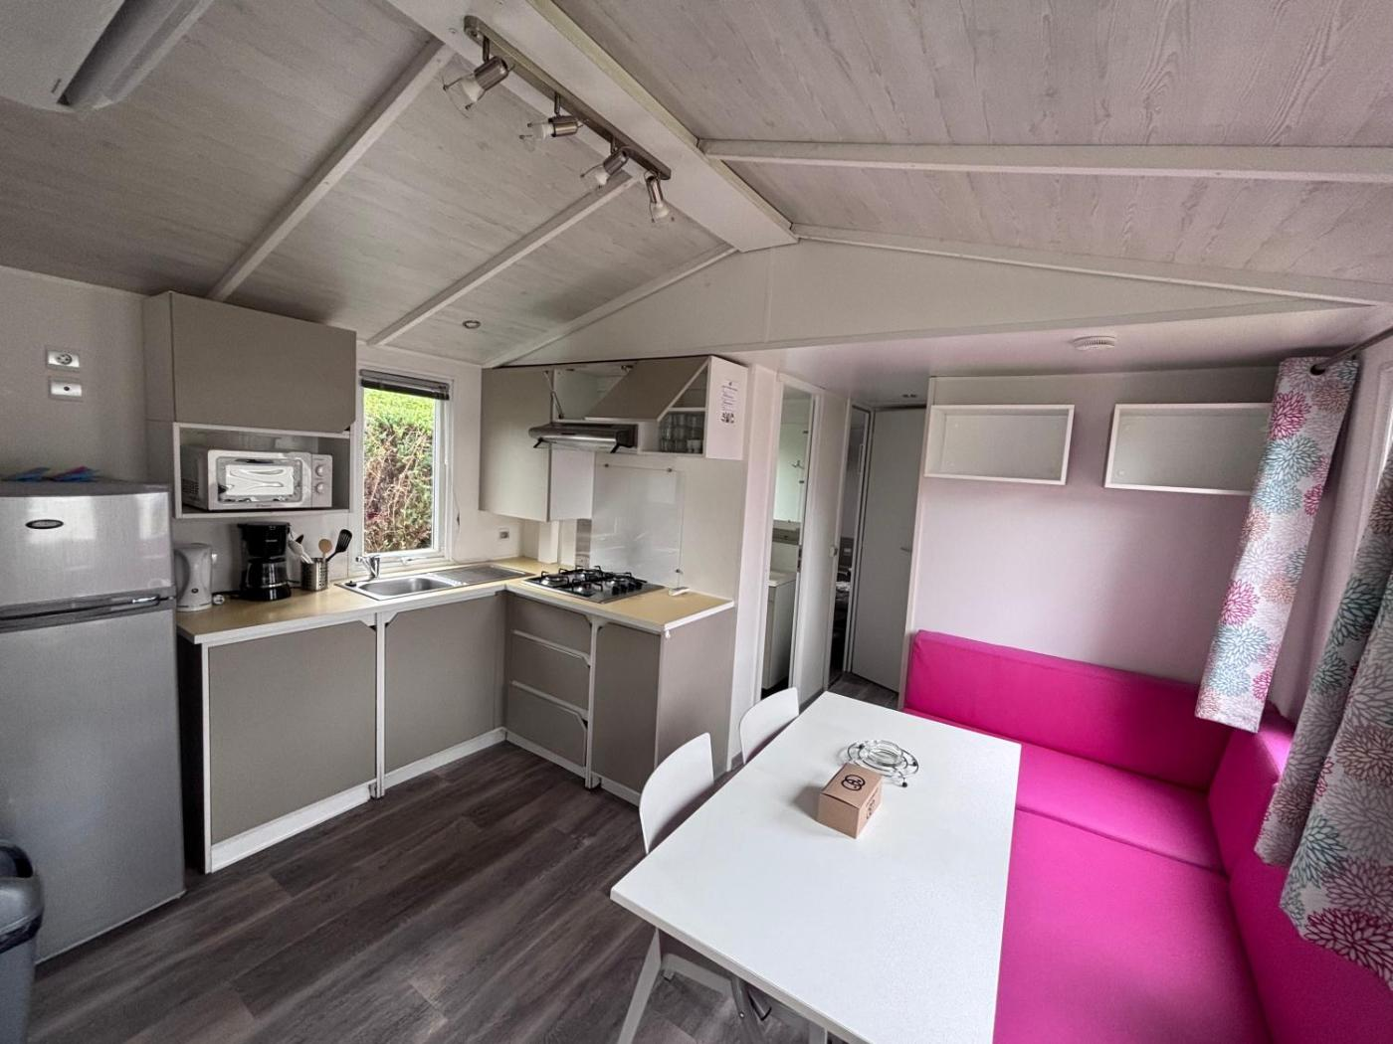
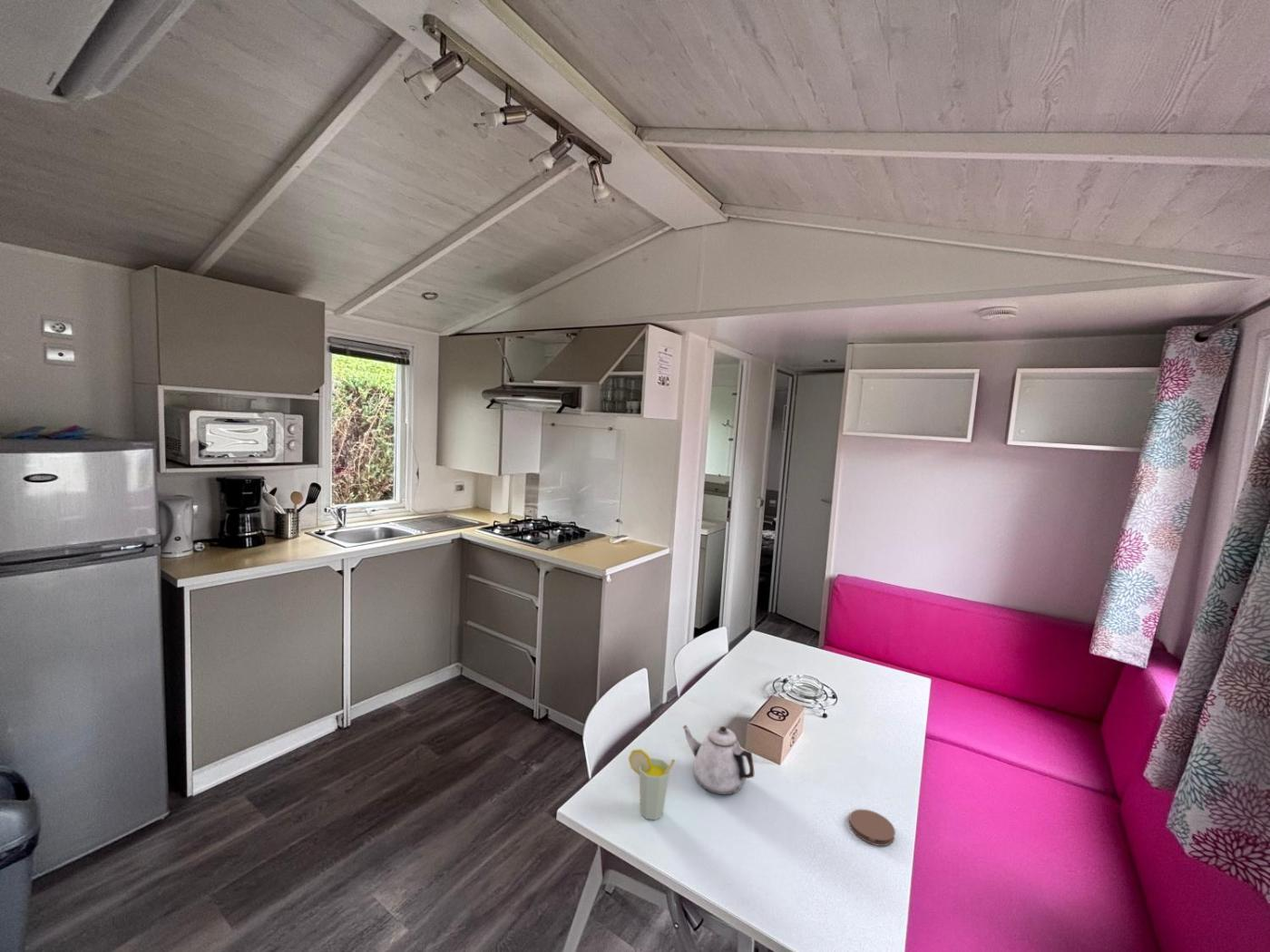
+ teapot (716, 752)
+ coaster (871, 826)
+ cup (650, 781)
